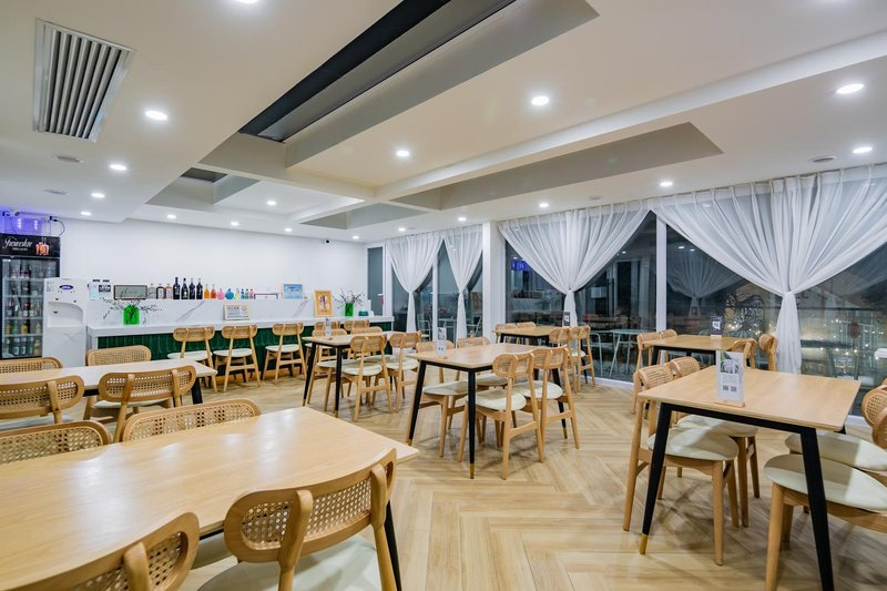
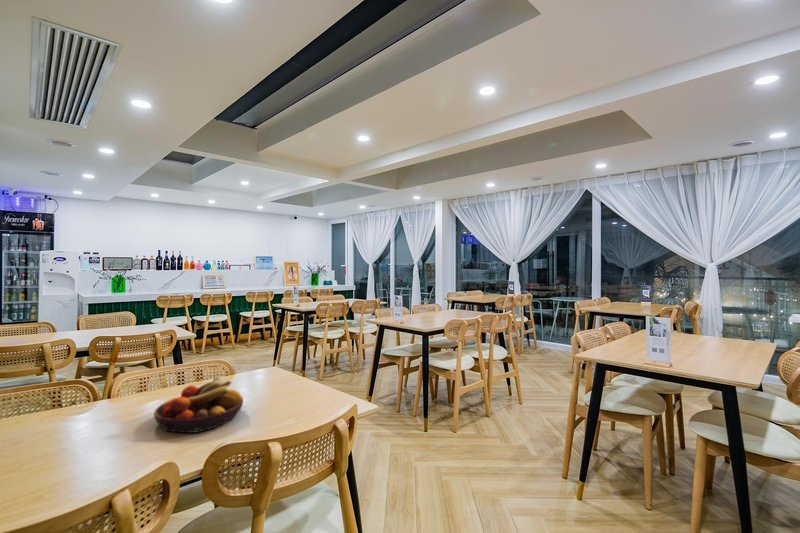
+ fruit bowl (200, 400)
